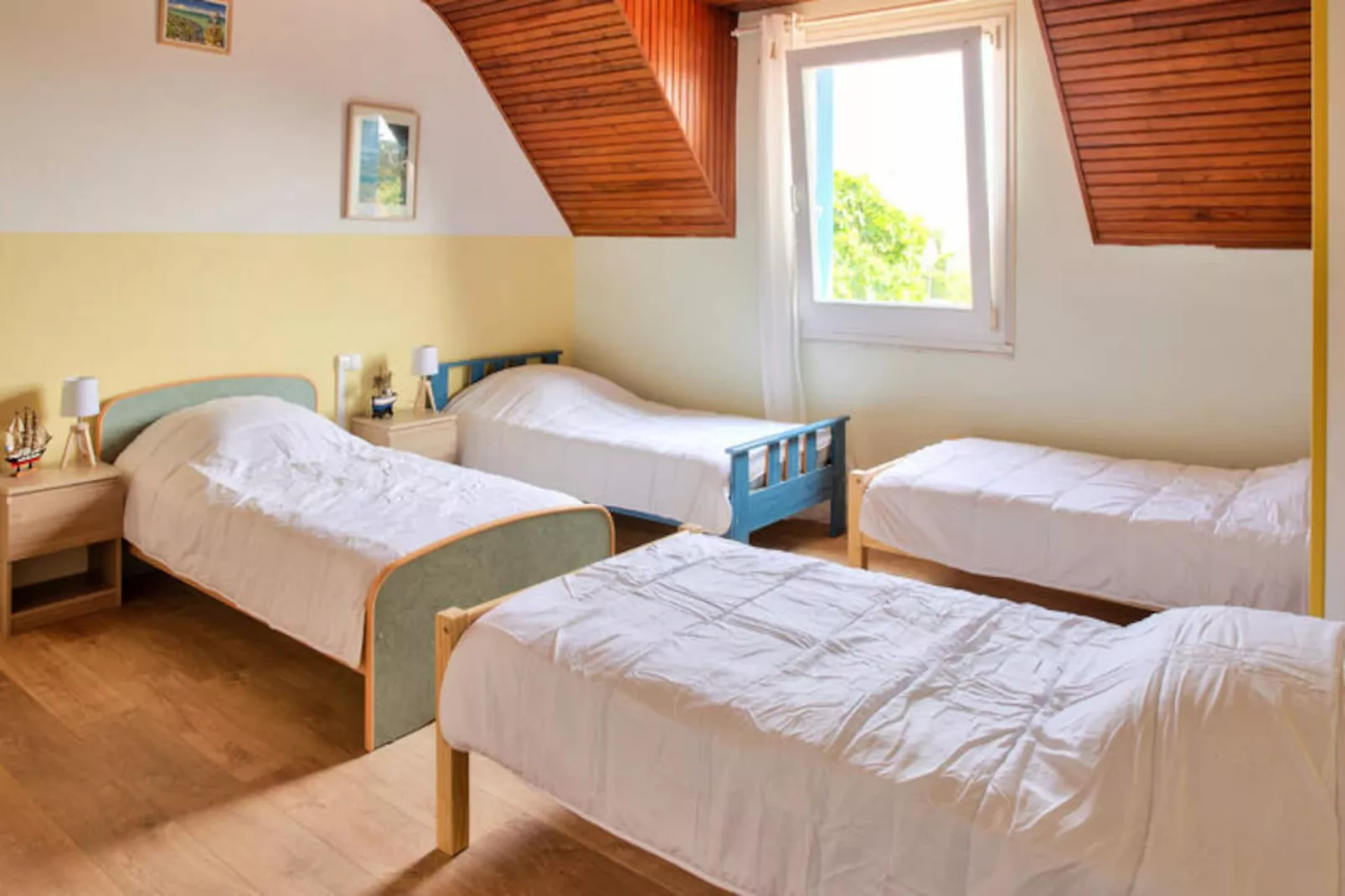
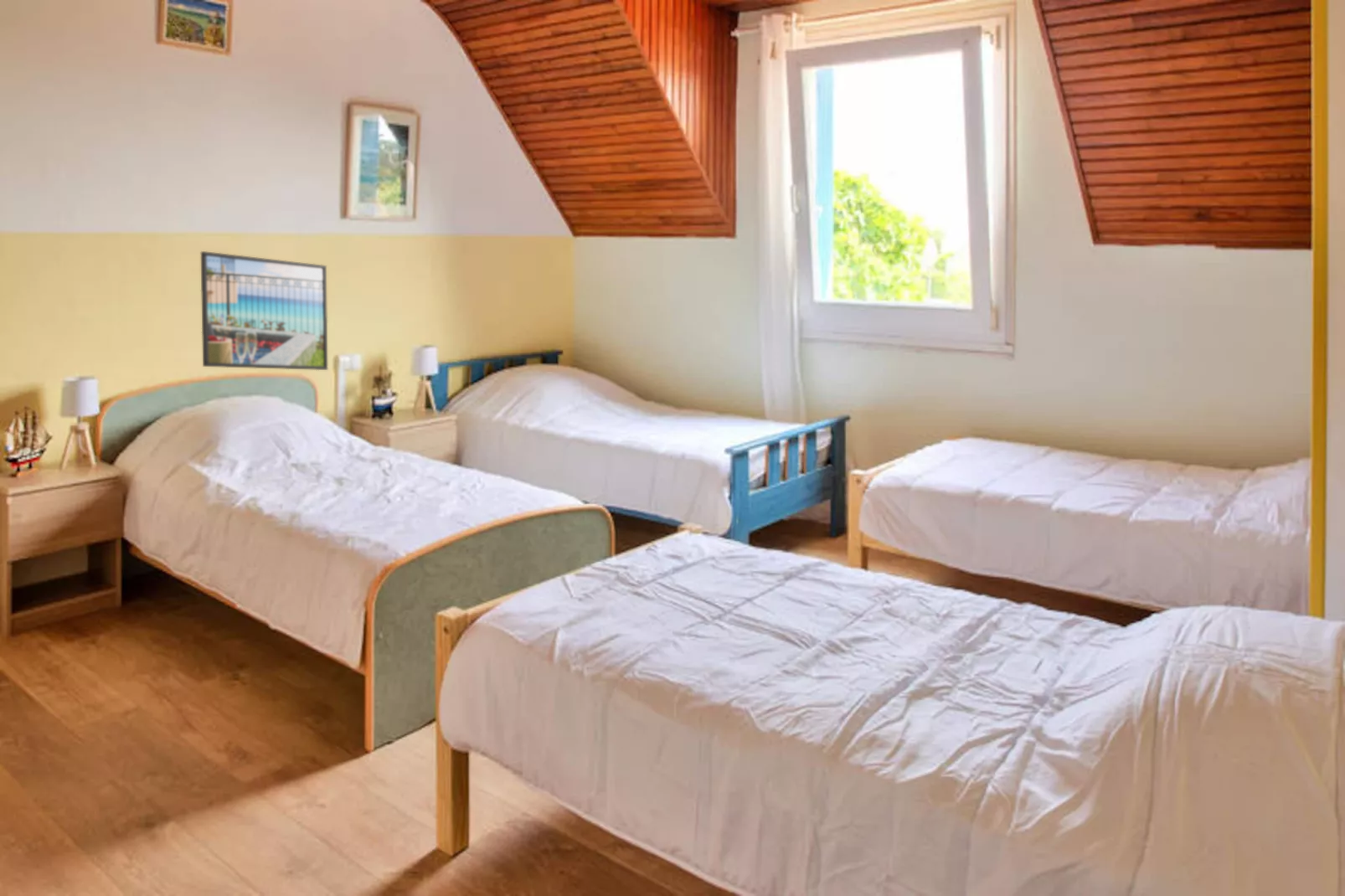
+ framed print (267, 313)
